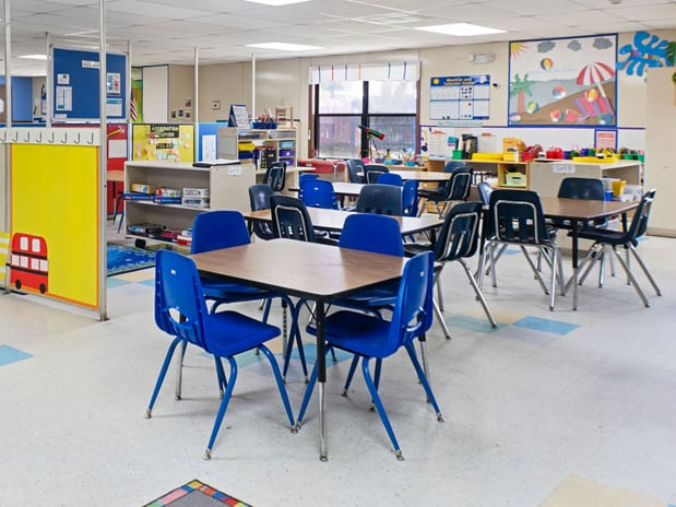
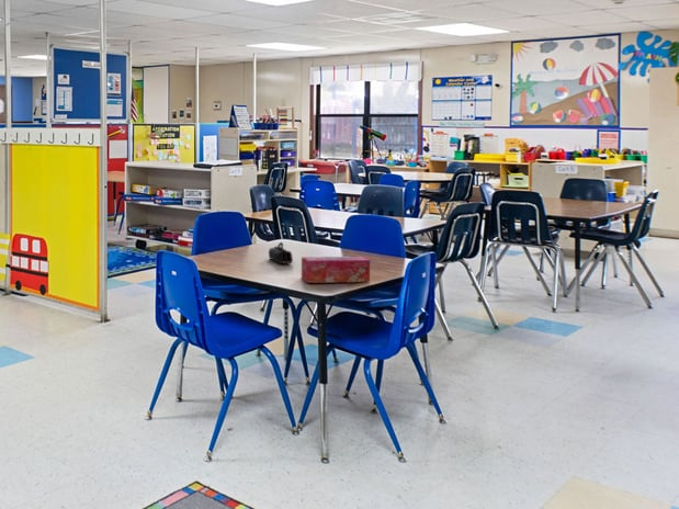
+ pencil case (280, 251)
+ tissue box (335, 269)
